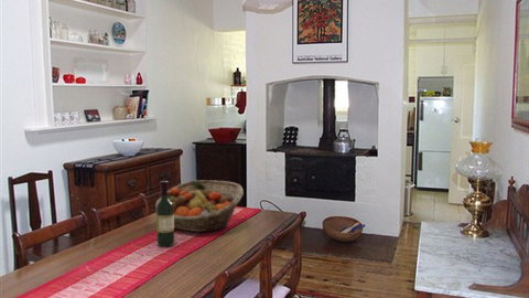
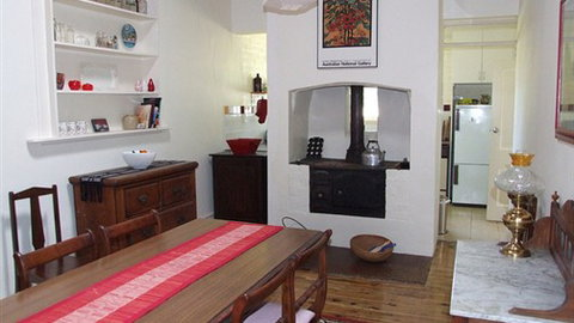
- fruit basket (199, 204)
- wine bottle (164, 213)
